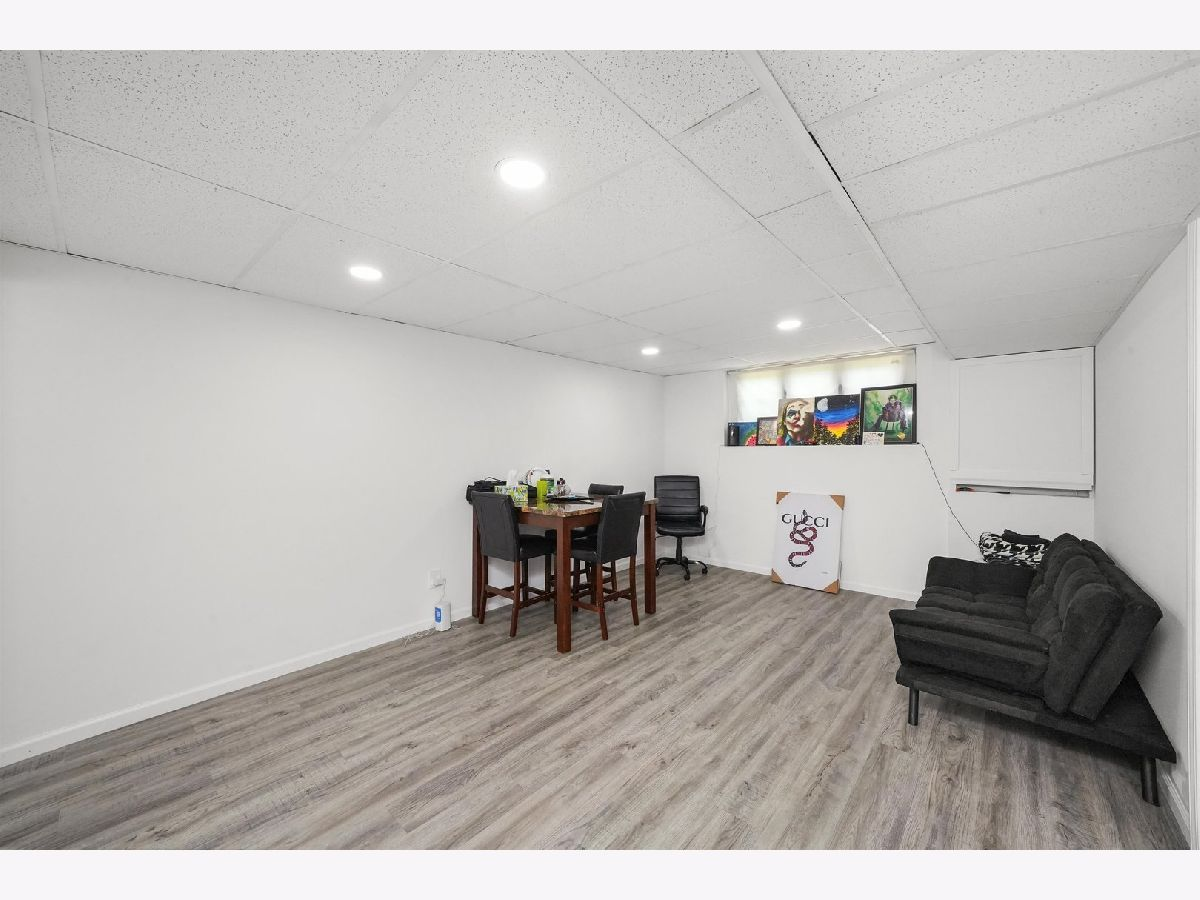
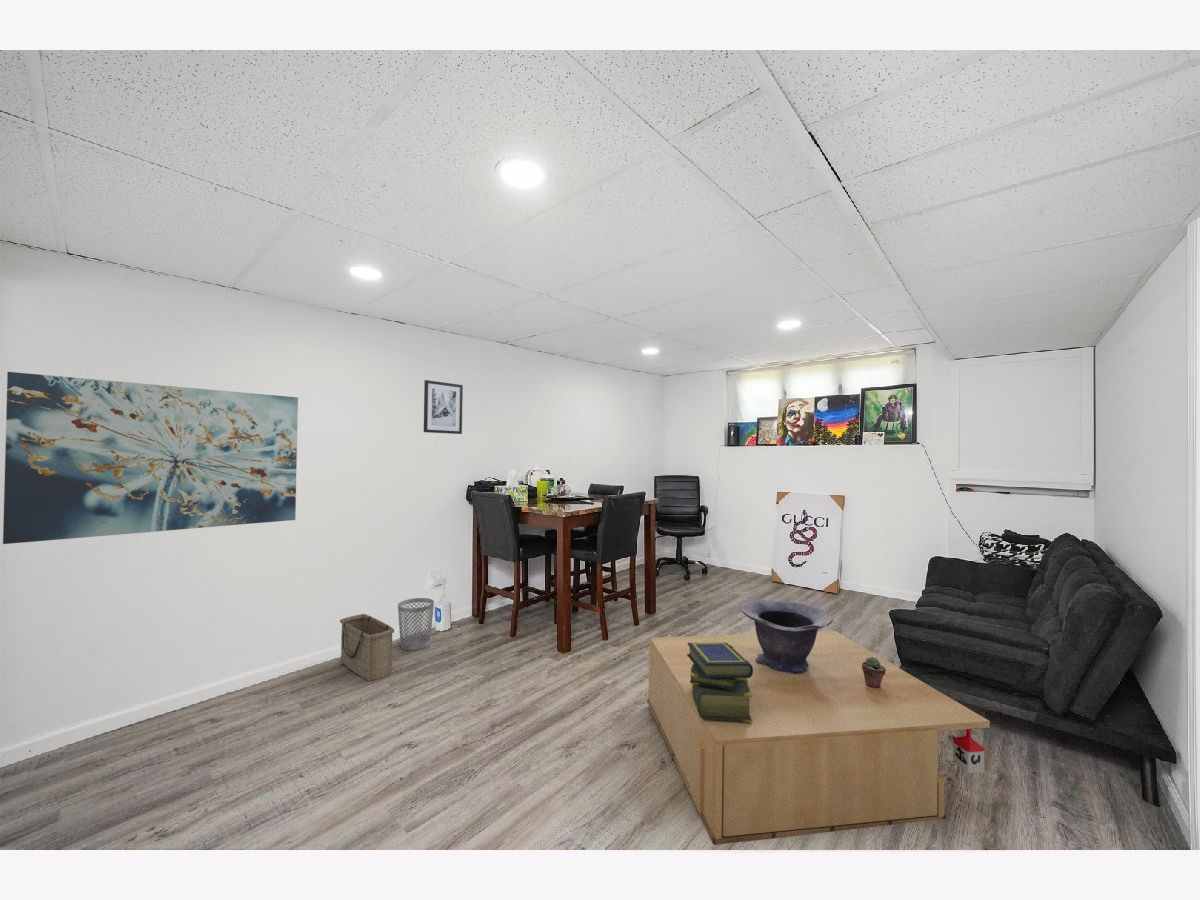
+ wall art (175, 458)
+ wall art (443, 407)
+ stack of books (717, 676)
+ wastebasket (415, 623)
+ decorative bowl (785, 635)
+ basket (366, 646)
+ coffee table (788, 711)
+ potted succulent (873, 671)
